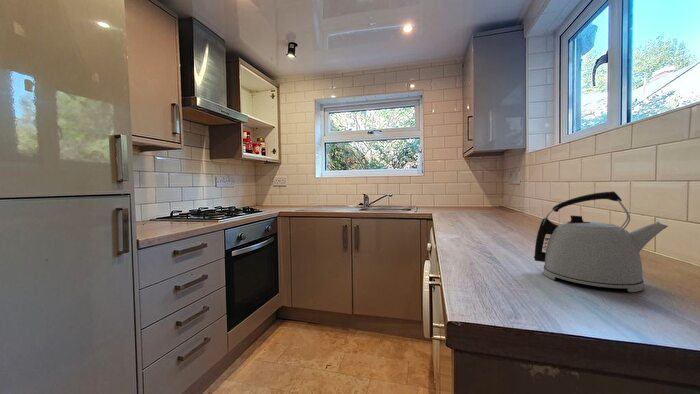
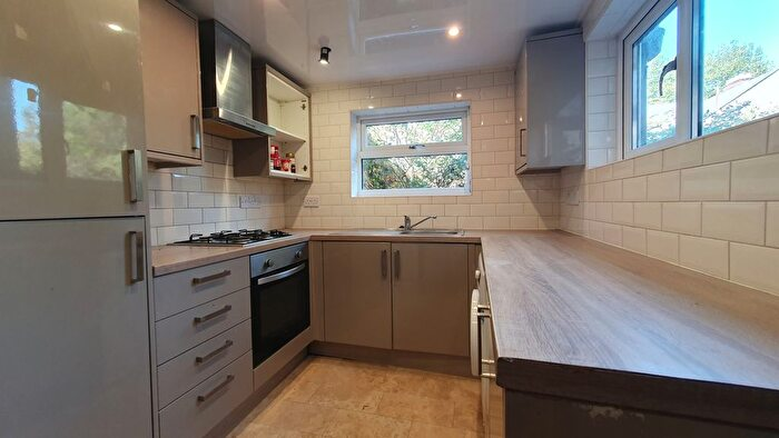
- kettle (593, 235)
